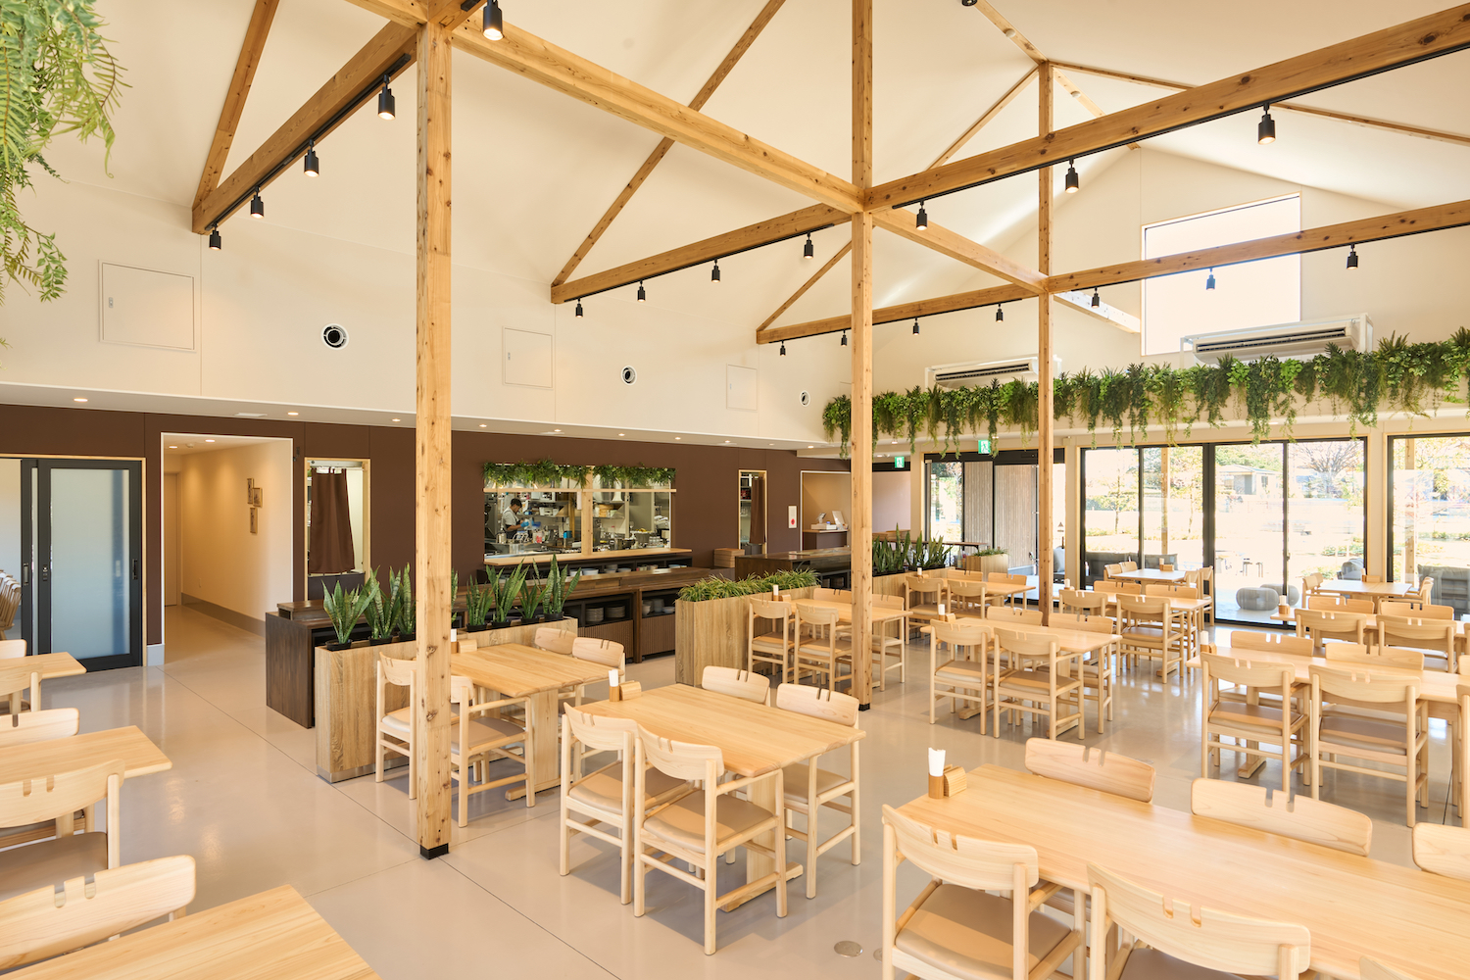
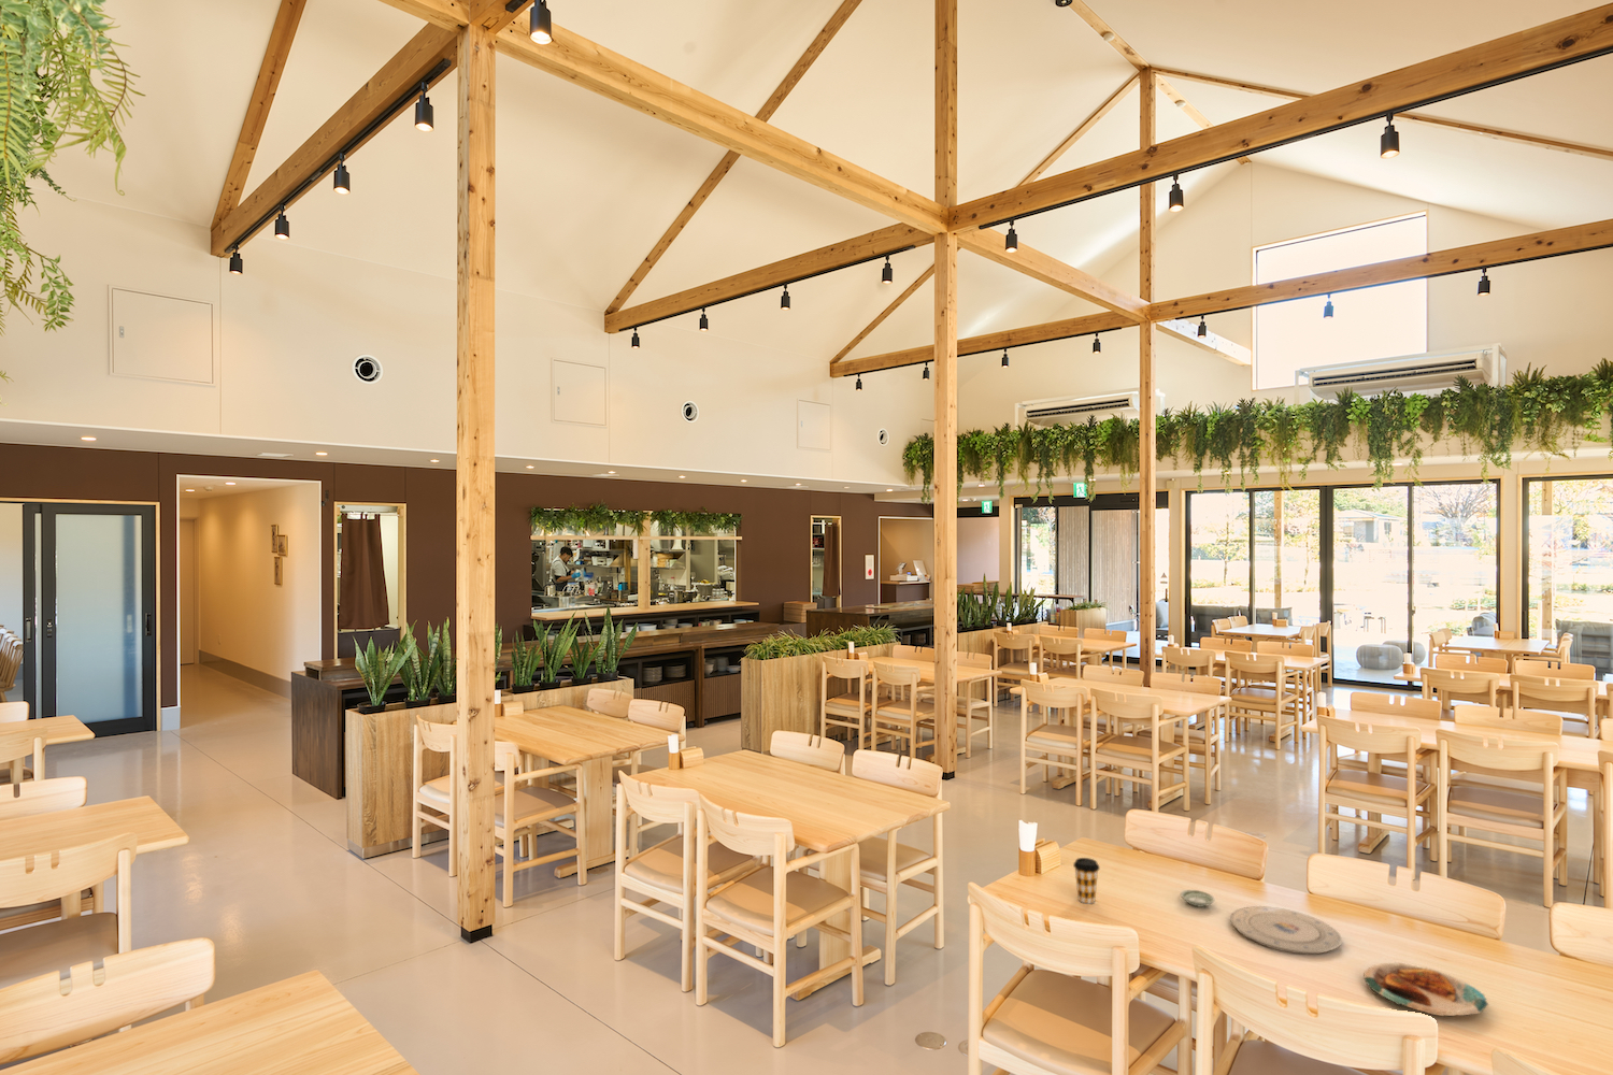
+ plate (1284, 930)
+ plate (1422, 989)
+ coffee cup (1086, 881)
+ saucer (1197, 899)
